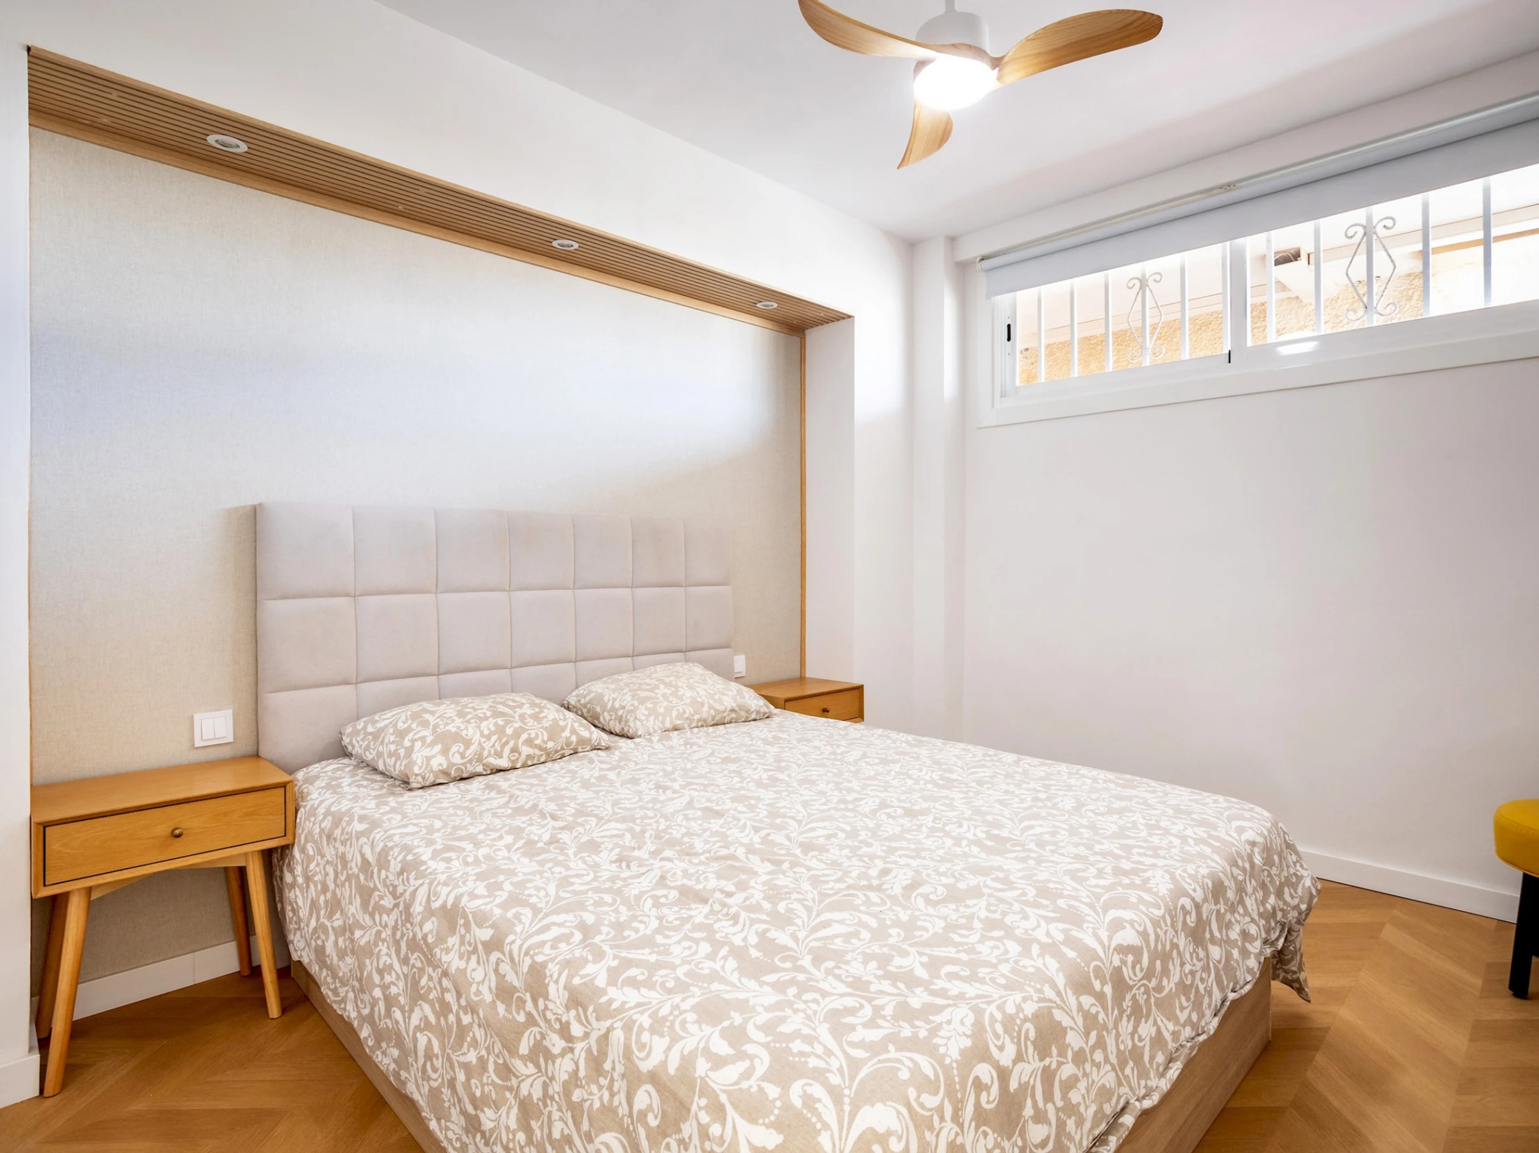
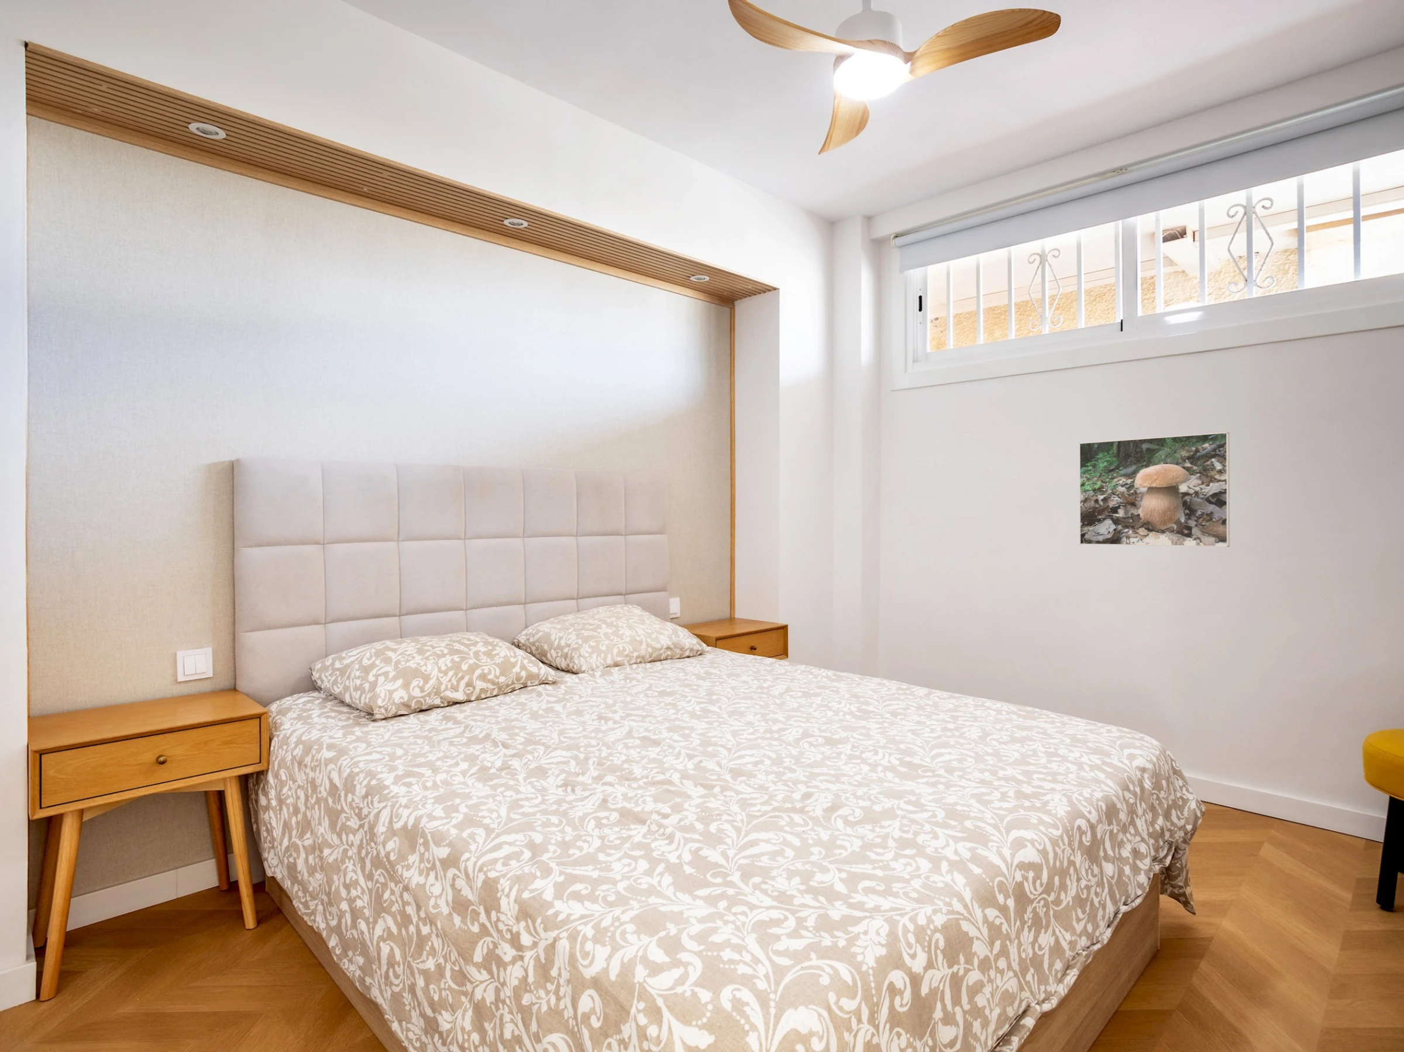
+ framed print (1150, 492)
